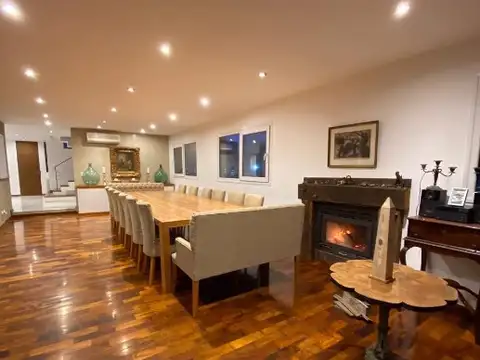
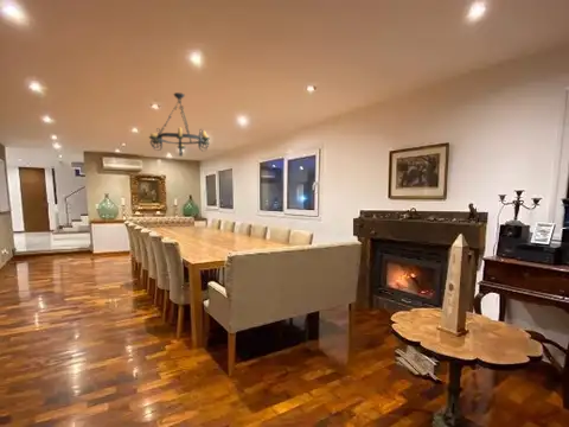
+ chandelier (184, 122)
